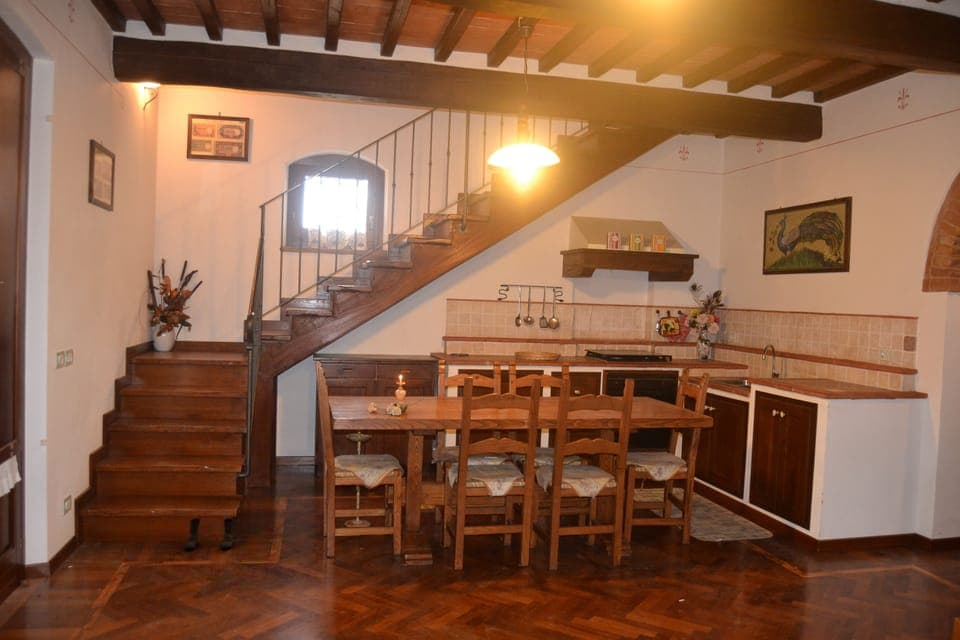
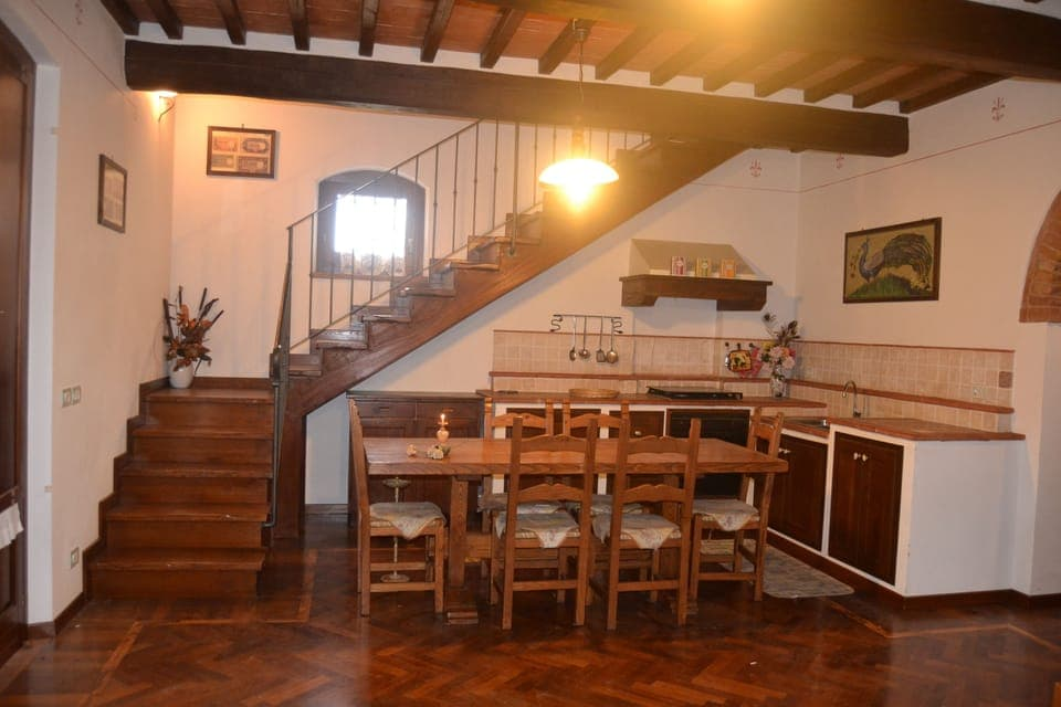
- boots (198, 533)
